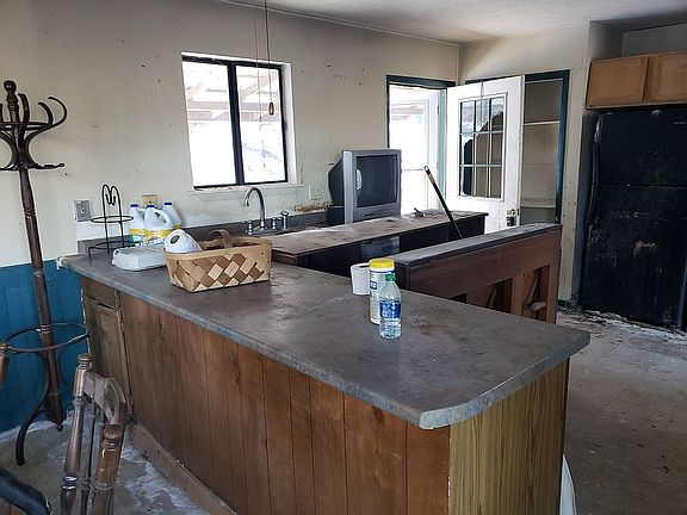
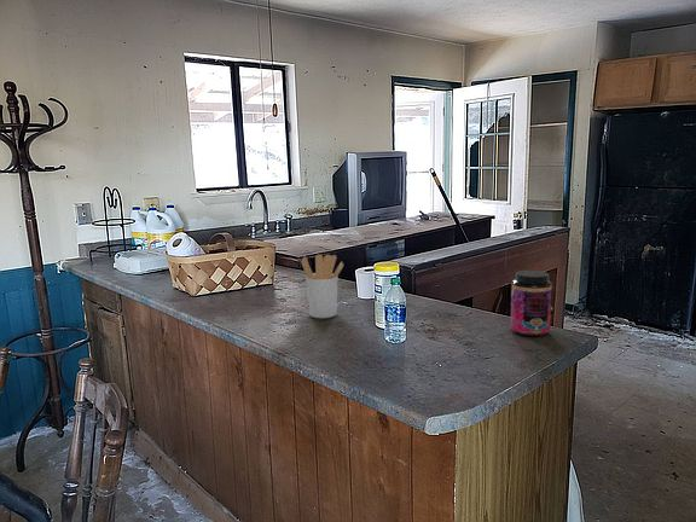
+ jar (530, 302)
+ utensil holder (323, 284)
